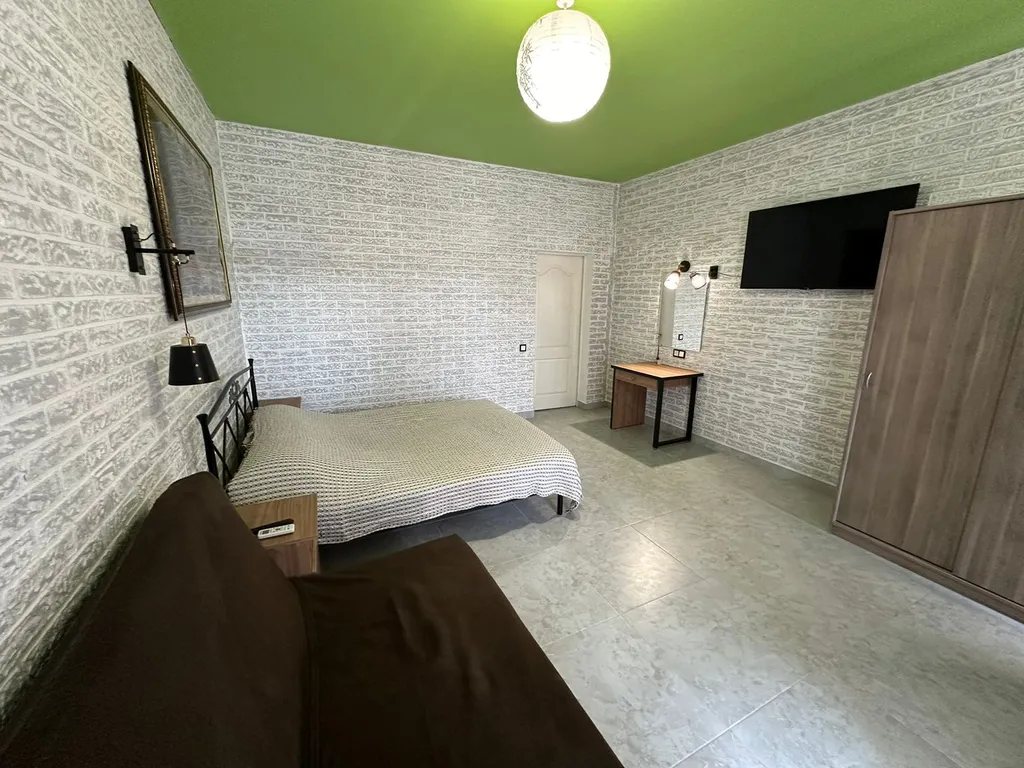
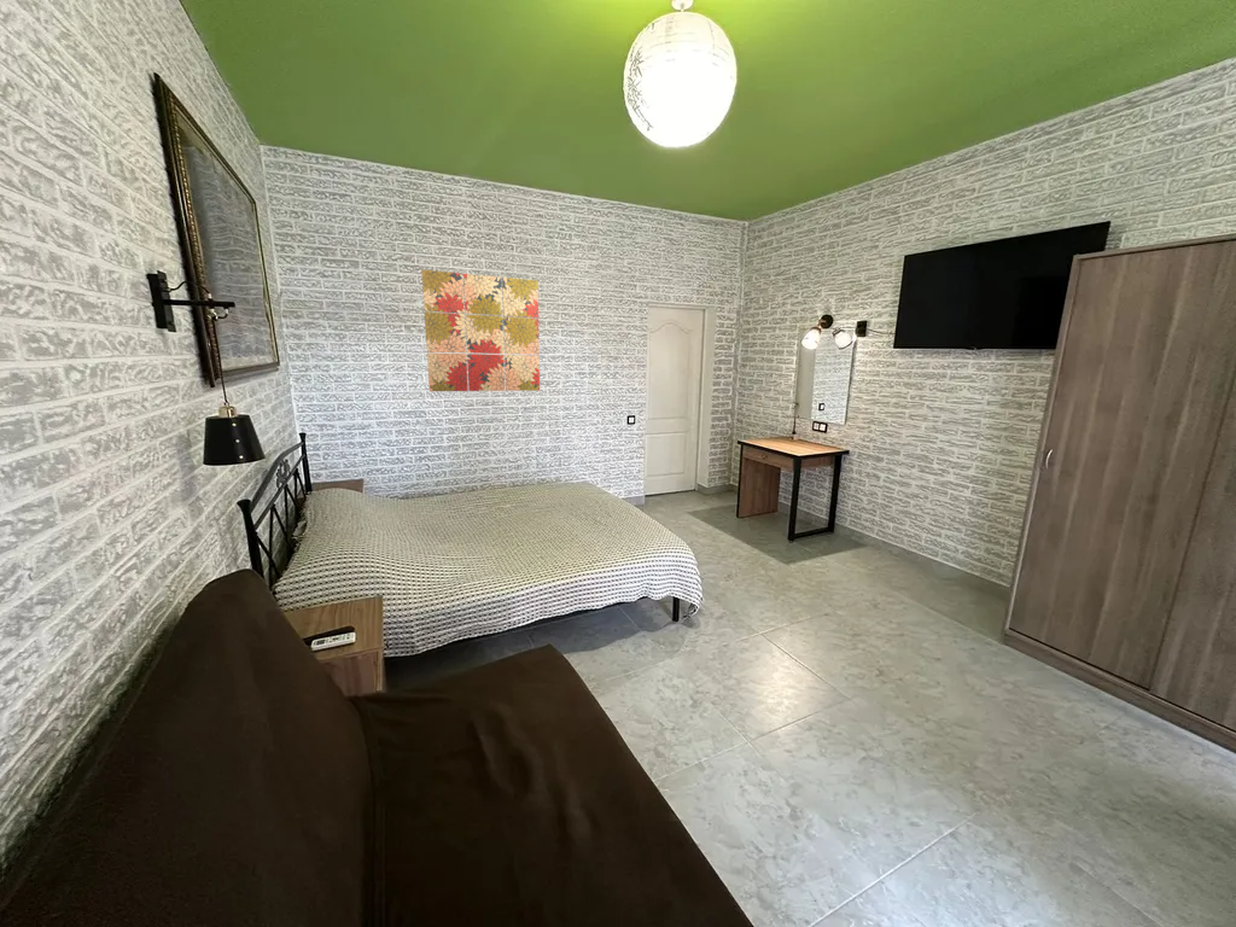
+ wall art (484, 334)
